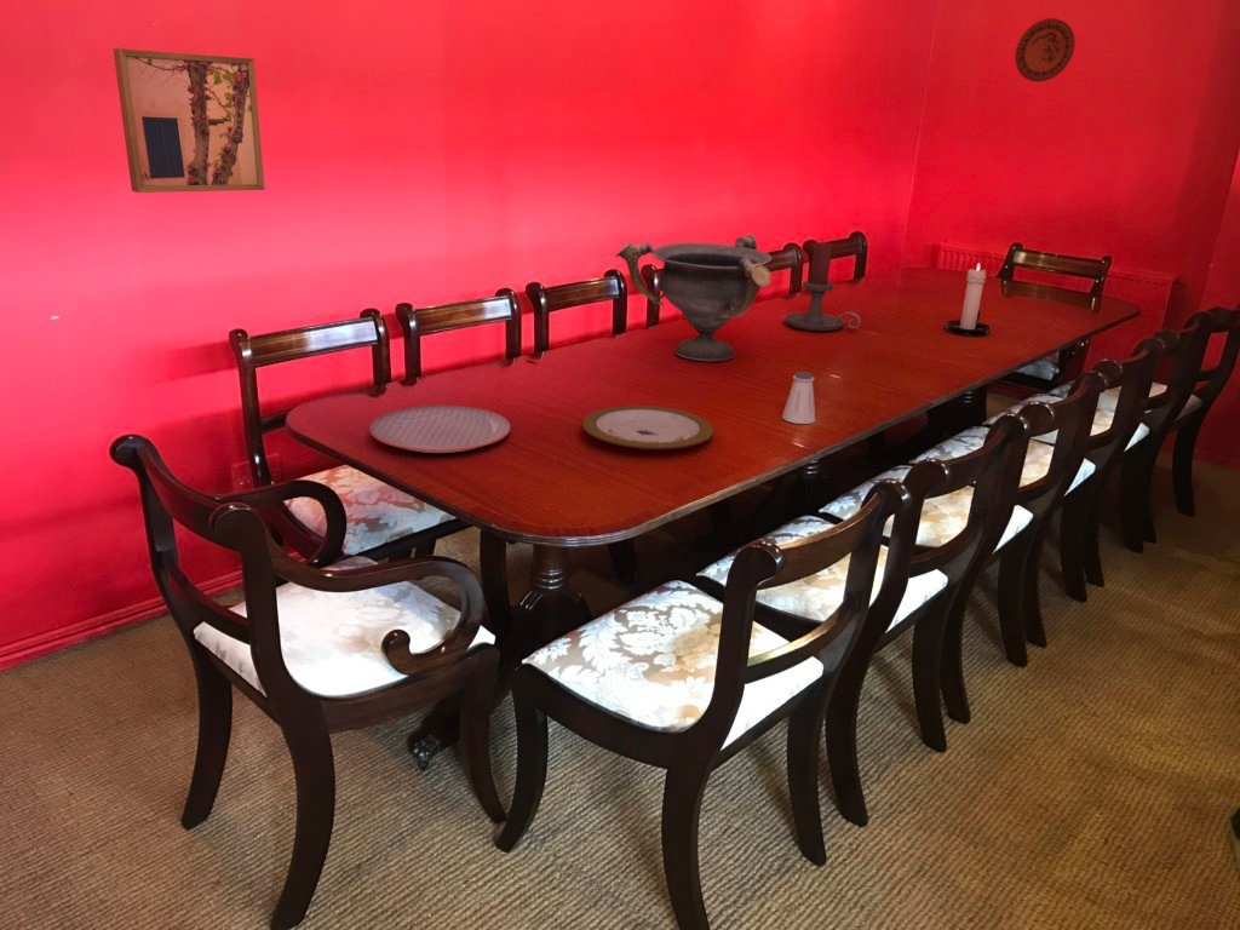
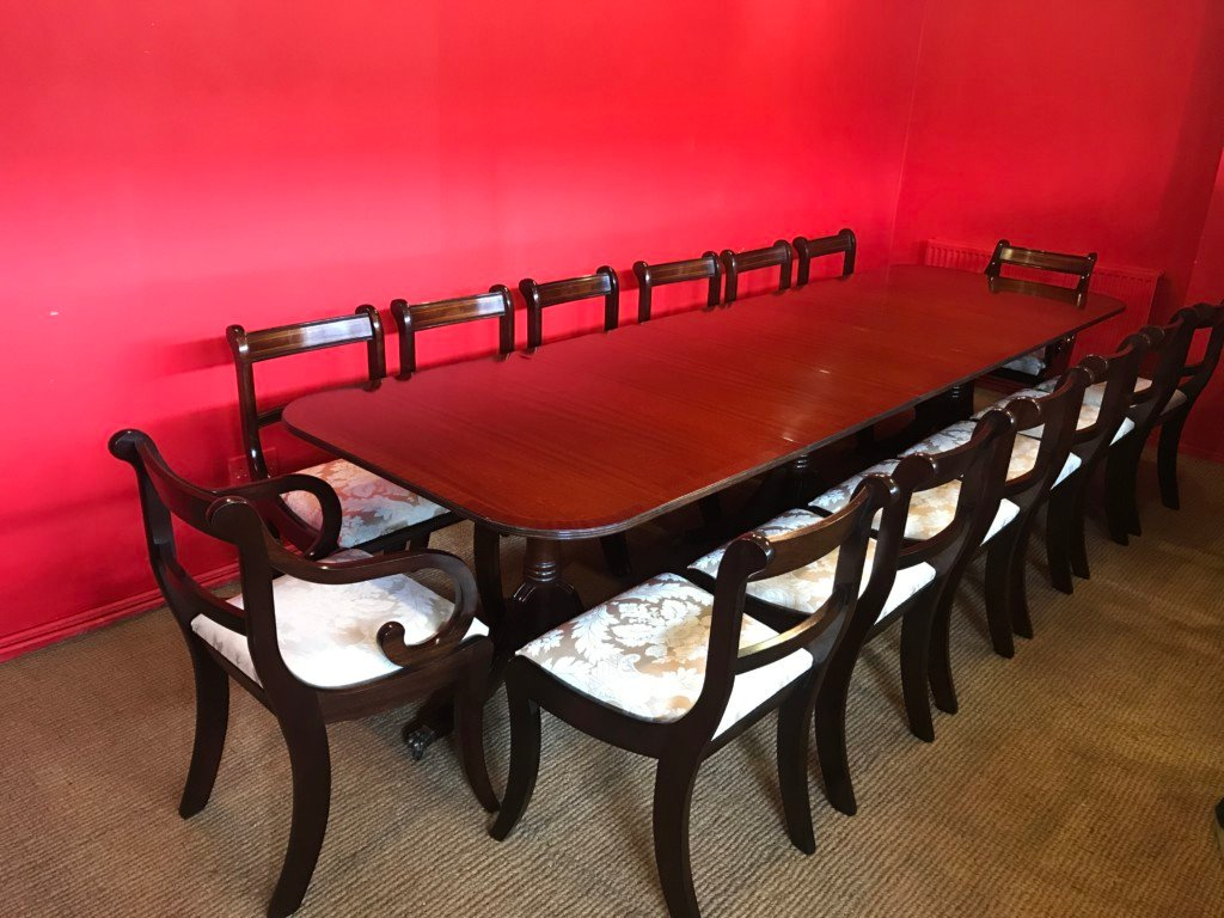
- plate (441, 430)
- plate (647, 430)
- candle holder (826, 285)
- saltshaker (800, 396)
- wall art (194, 124)
- candle holder (974, 297)
- decorative plate (1044, 50)
- decorative bowl (721, 298)
